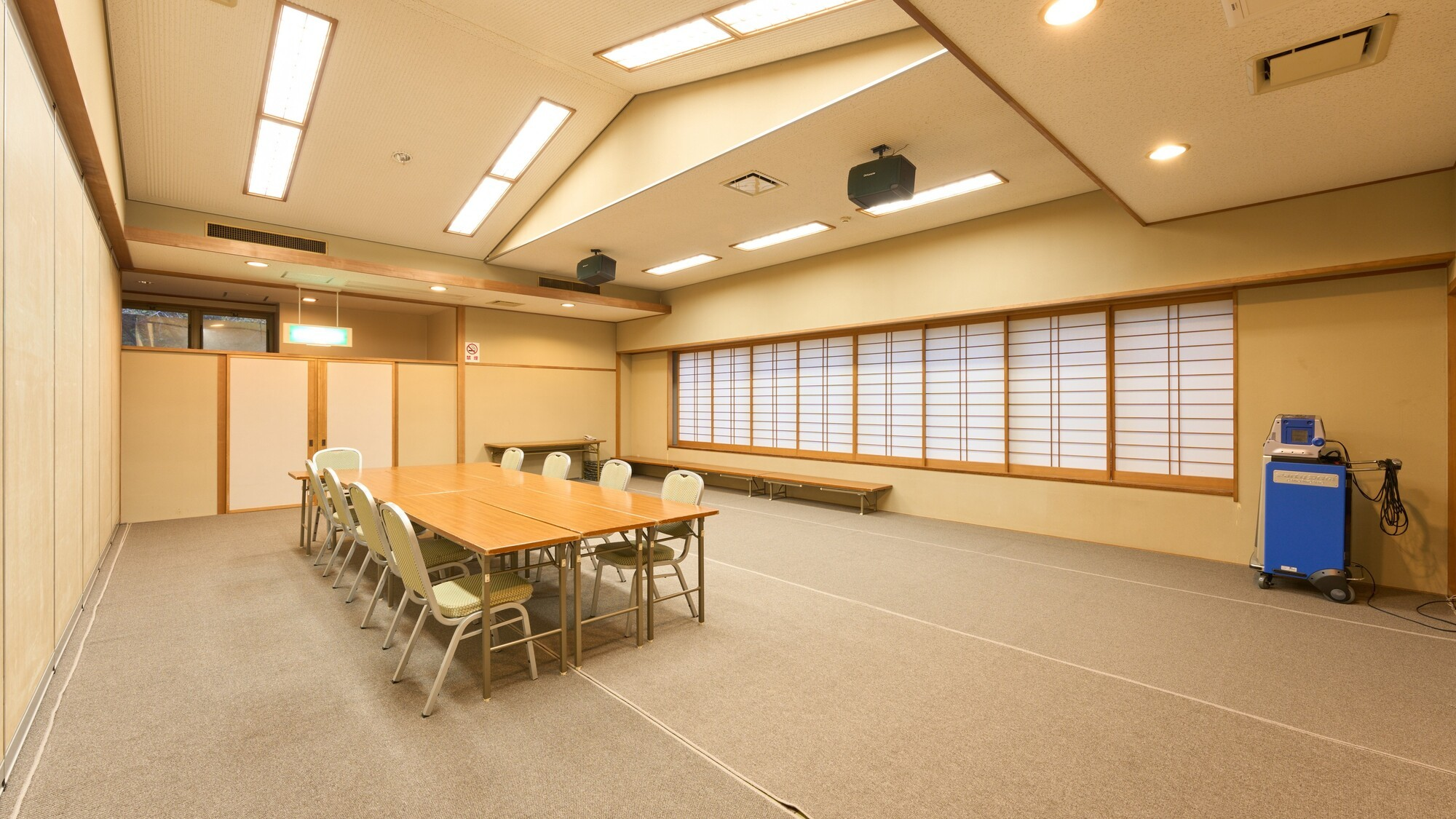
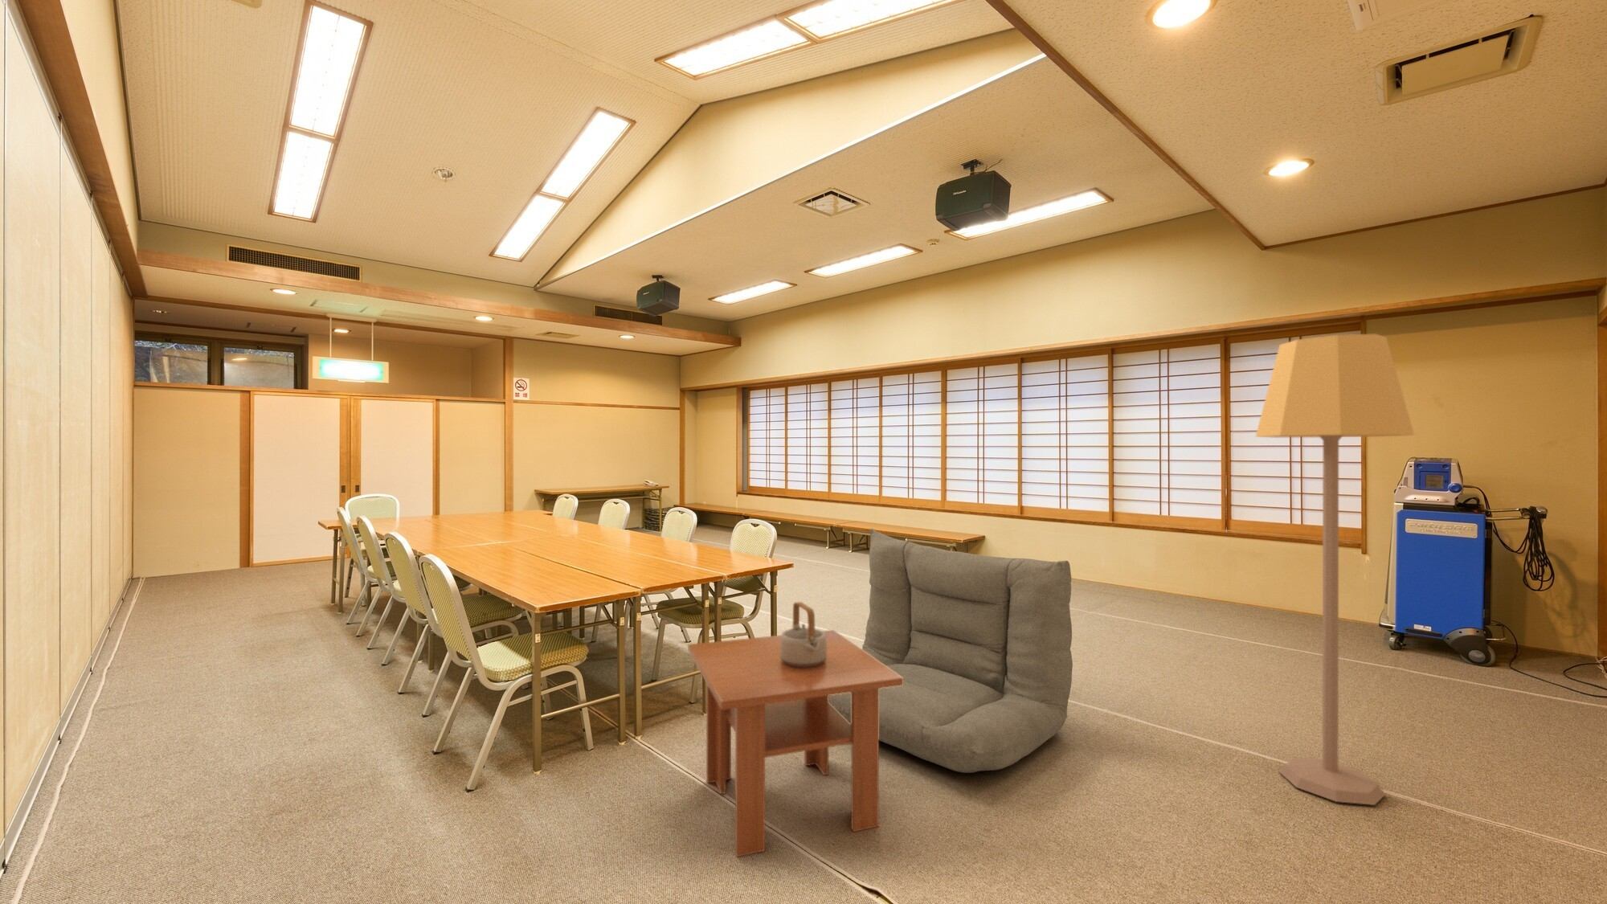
+ teapot (805, 634)
+ coffee table (787, 731)
+ lamp (1331, 563)
+ sofa (920, 630)
